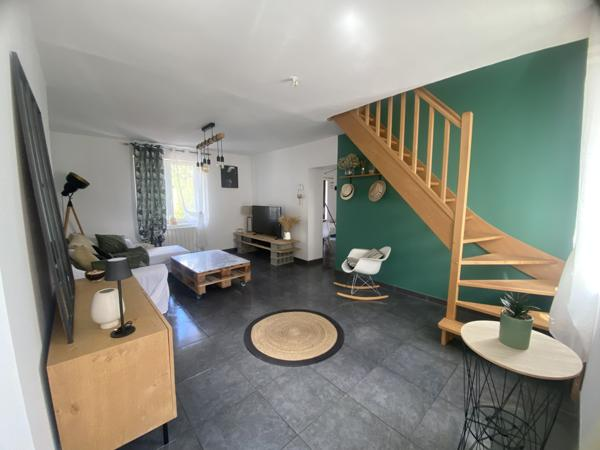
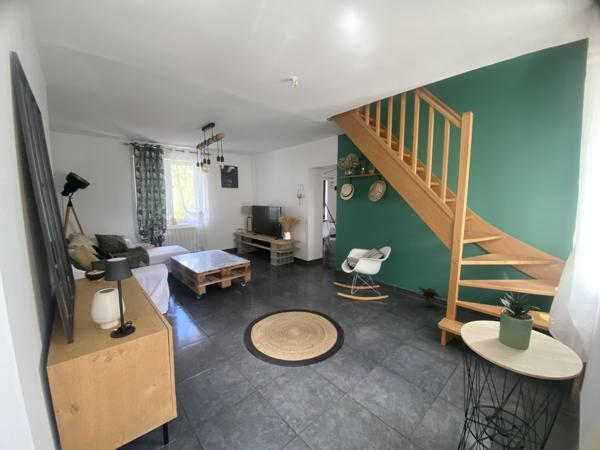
+ potted plant (428, 297)
